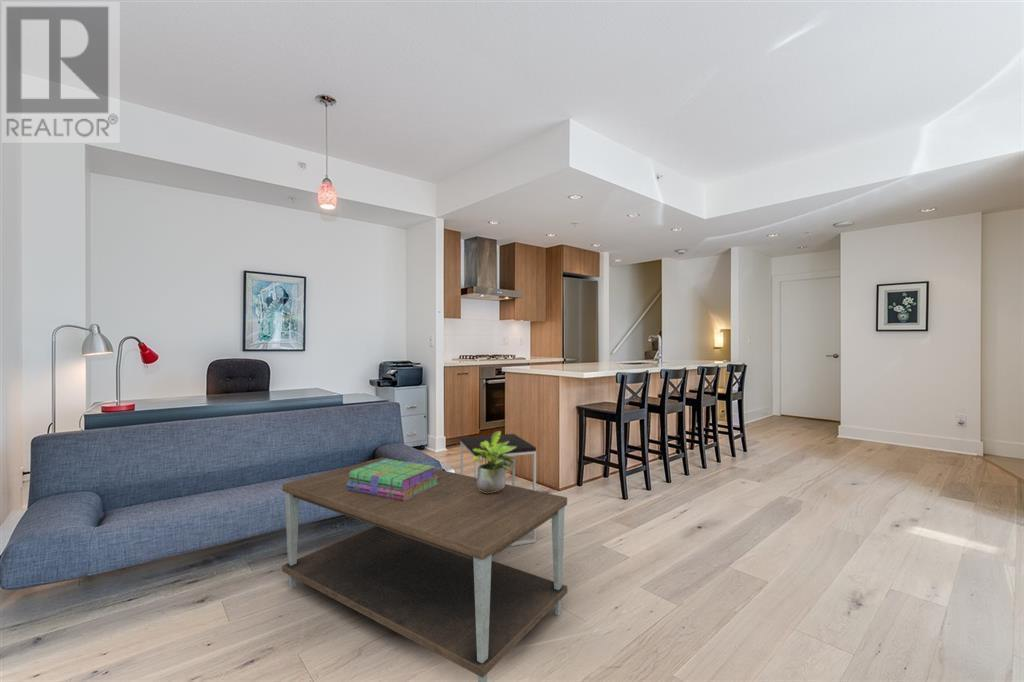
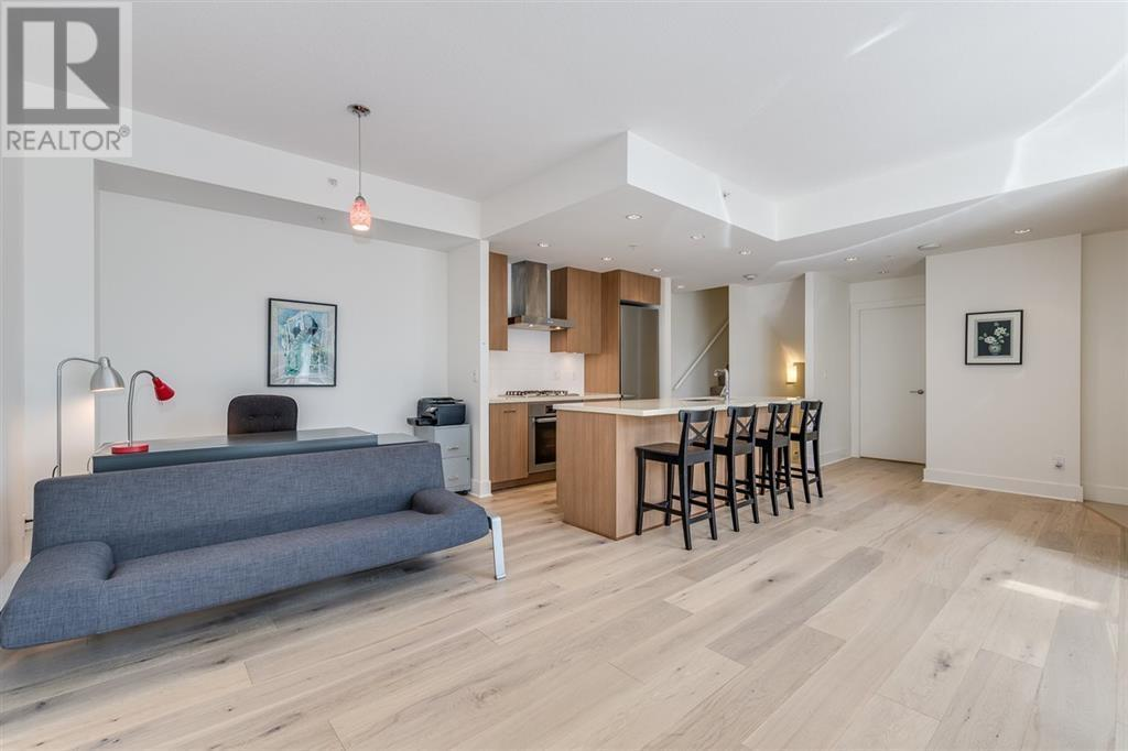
- potted plant (495, 463)
- side table (512, 485)
- stack of books (393, 477)
- coffee table (418, 545)
